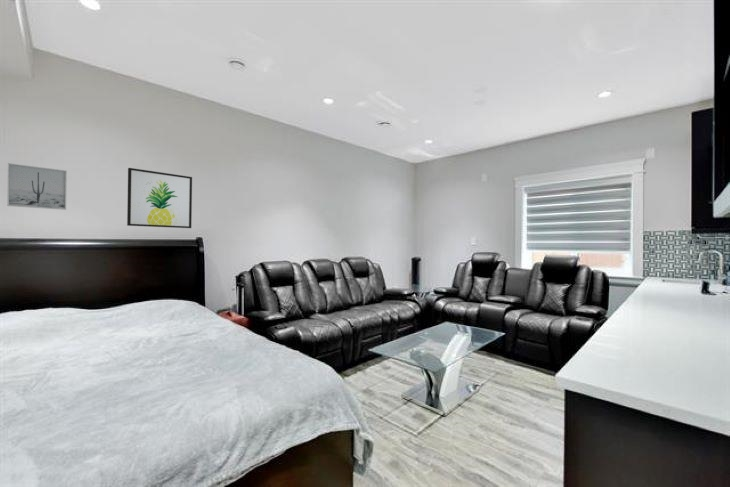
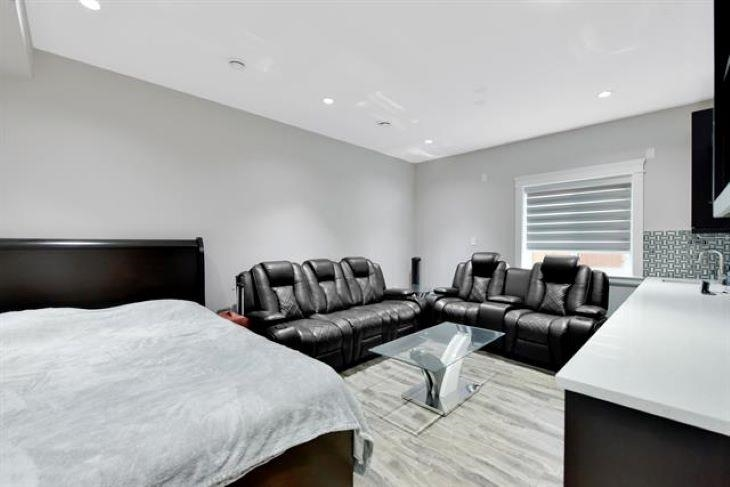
- wall art (38, 187)
- wall art (161, 199)
